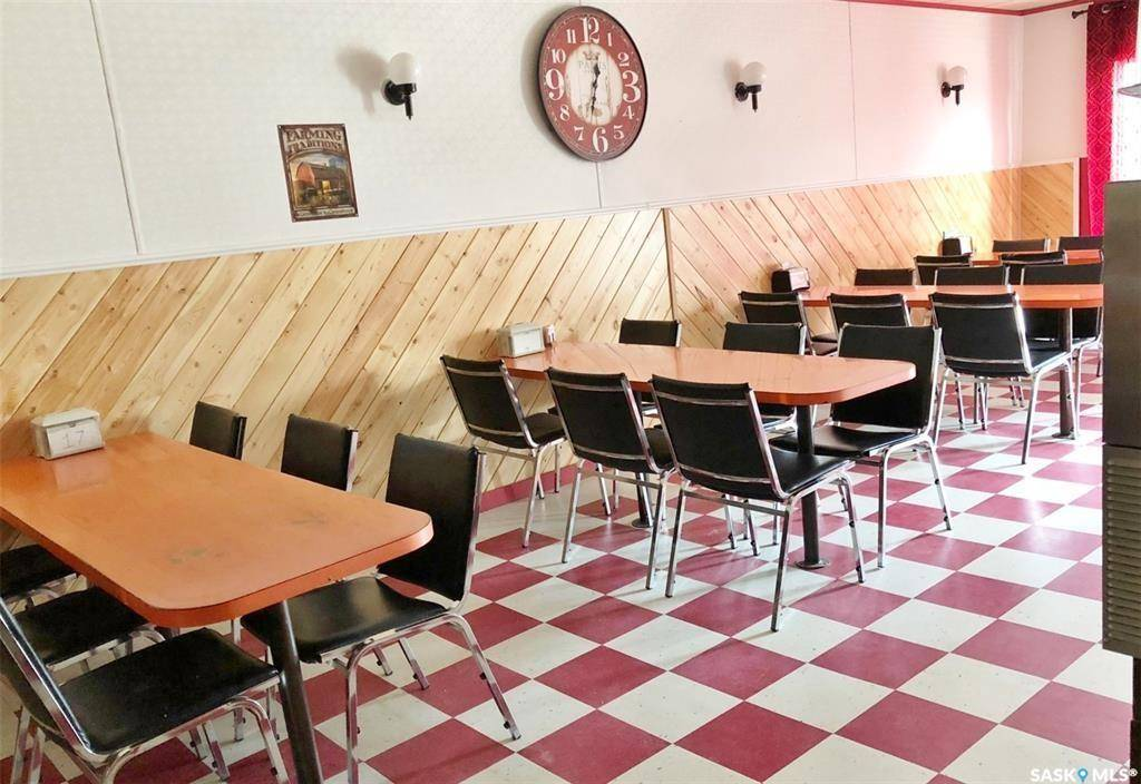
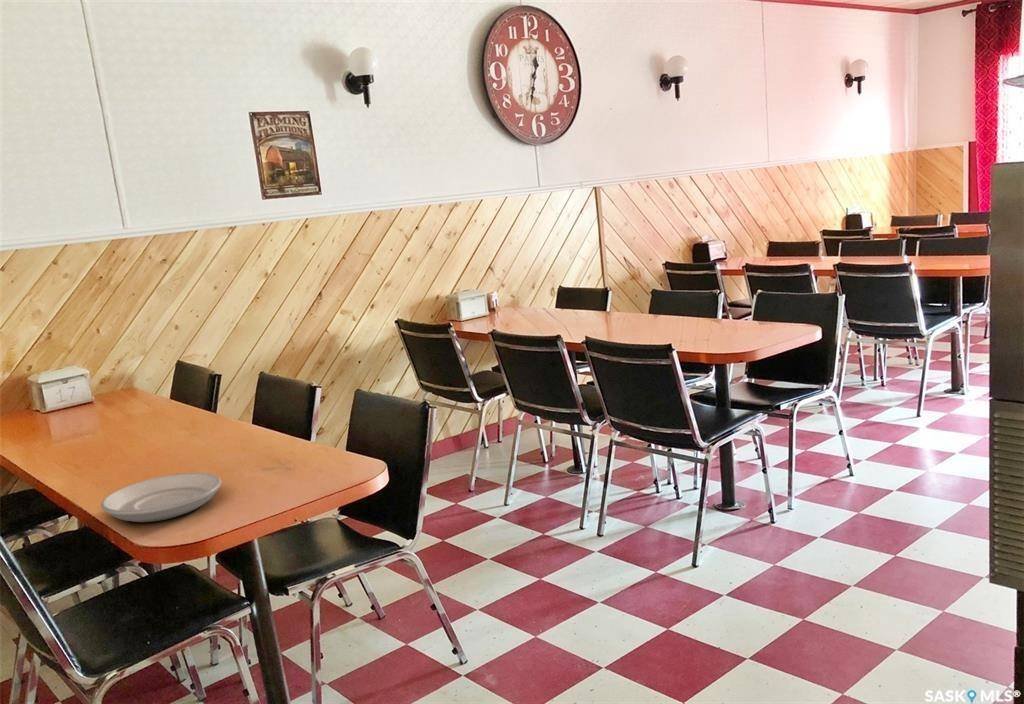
+ plate (163, 499)
